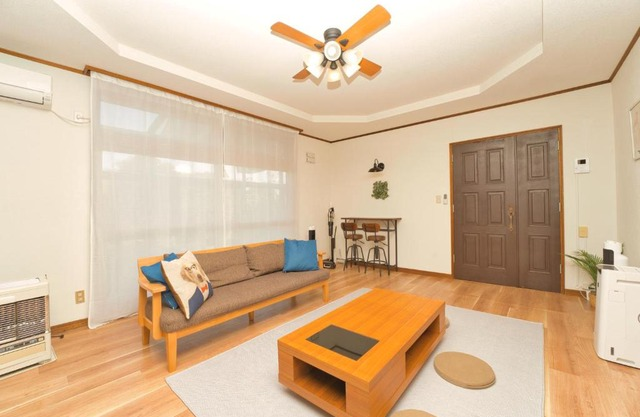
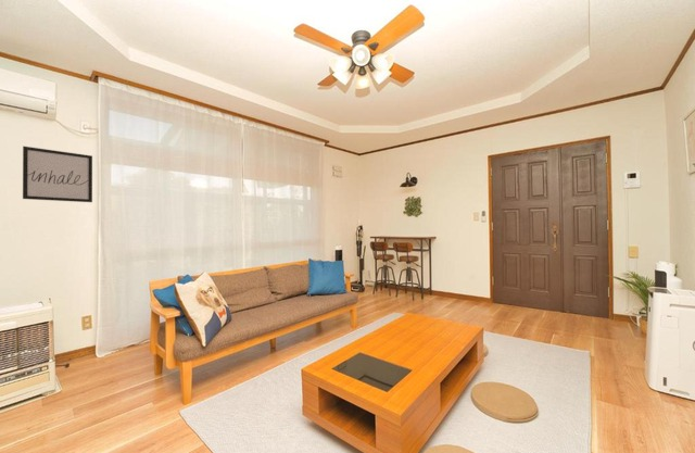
+ wall art (60, 176)
